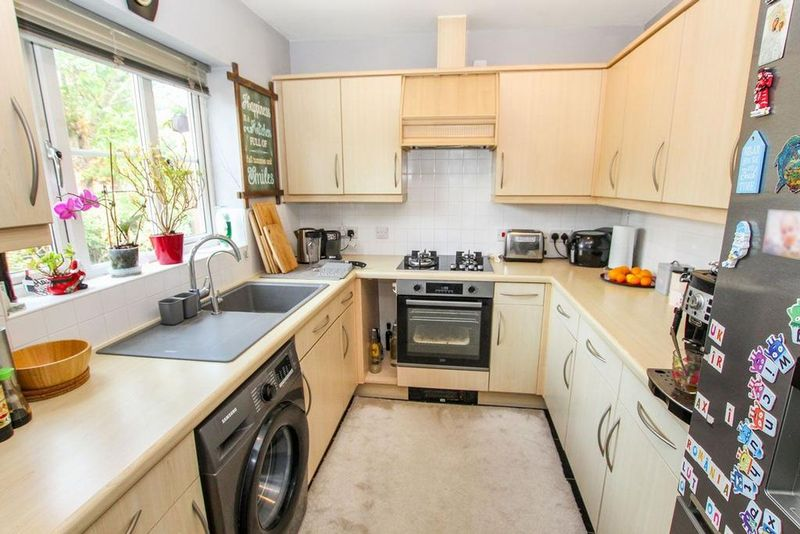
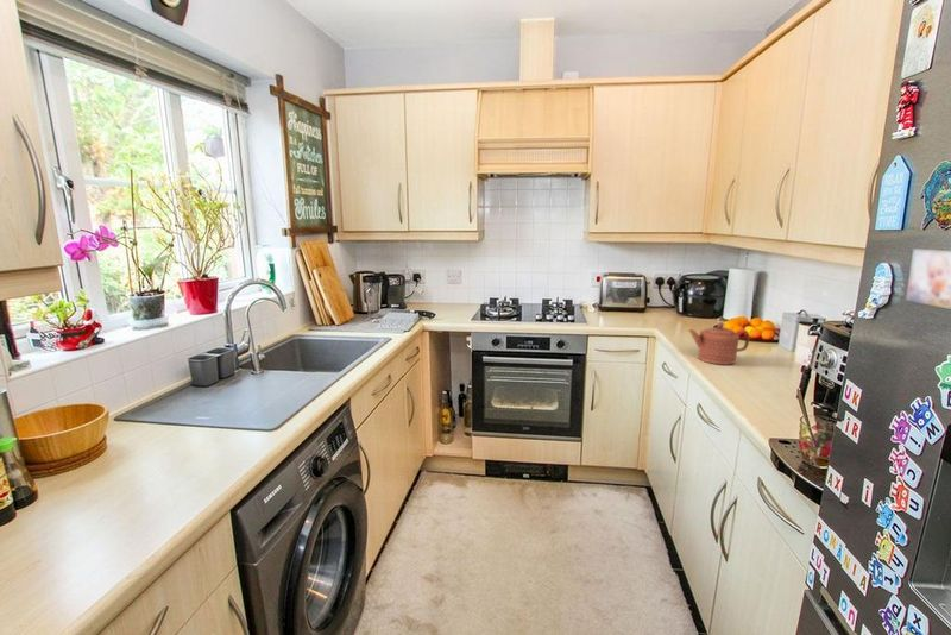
+ teapot (718, 340)
